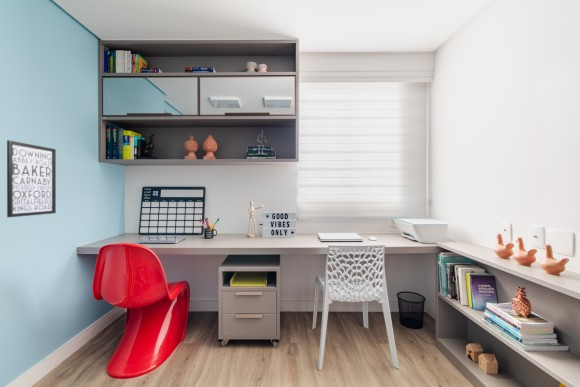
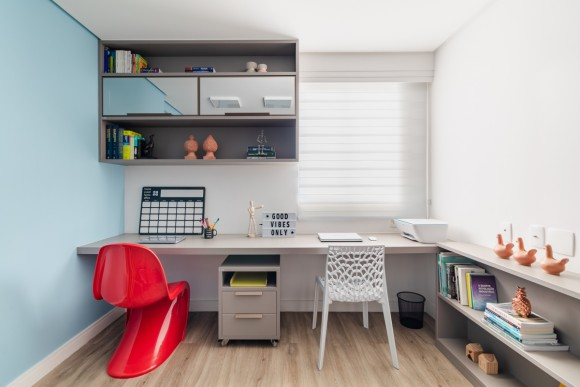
- wall art (33, 180)
